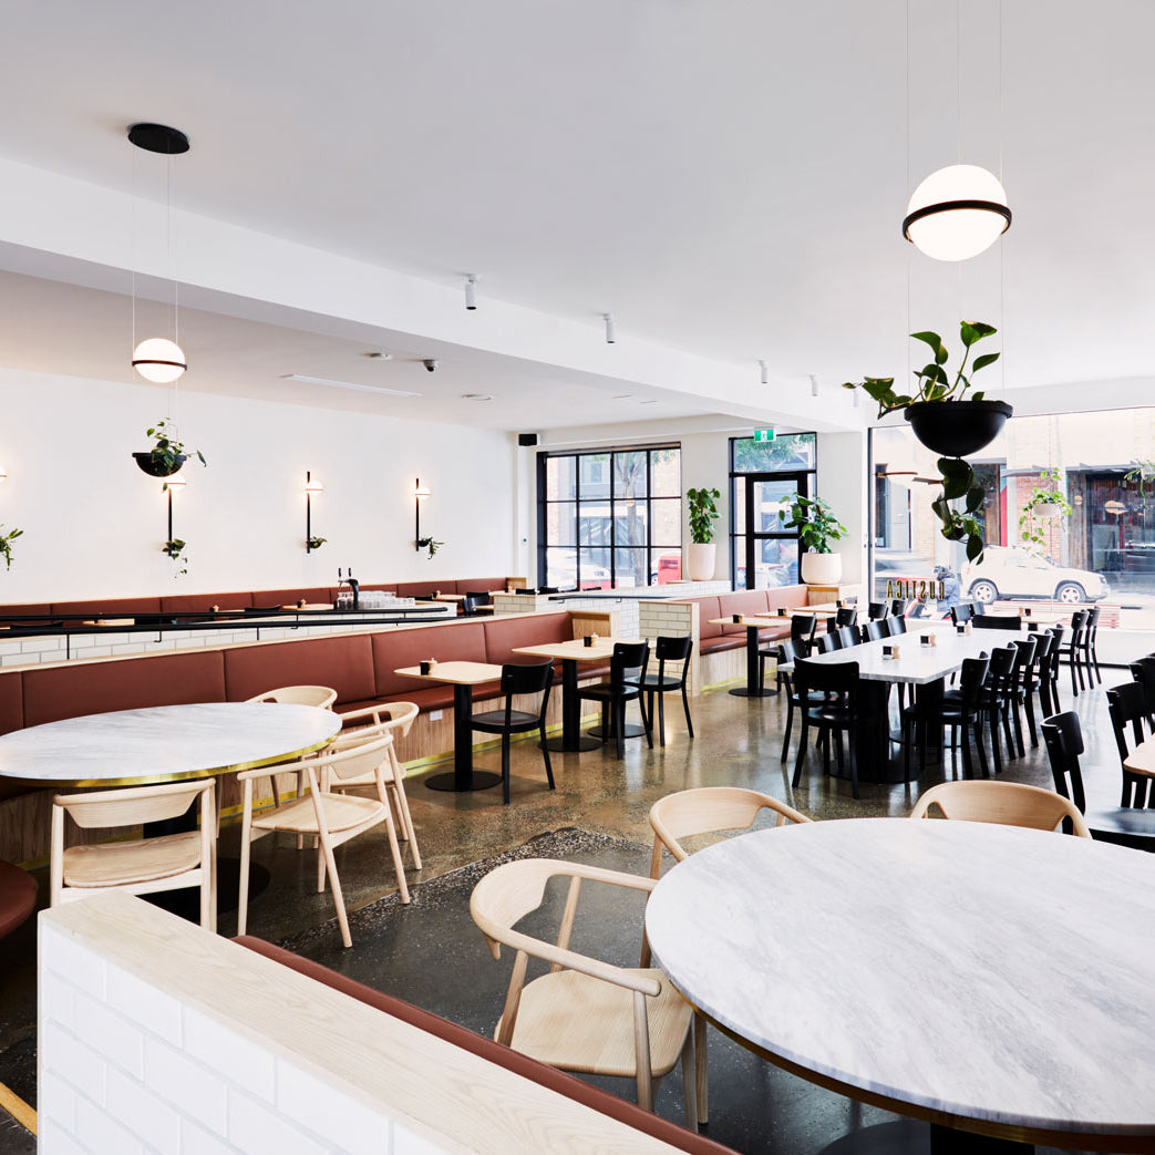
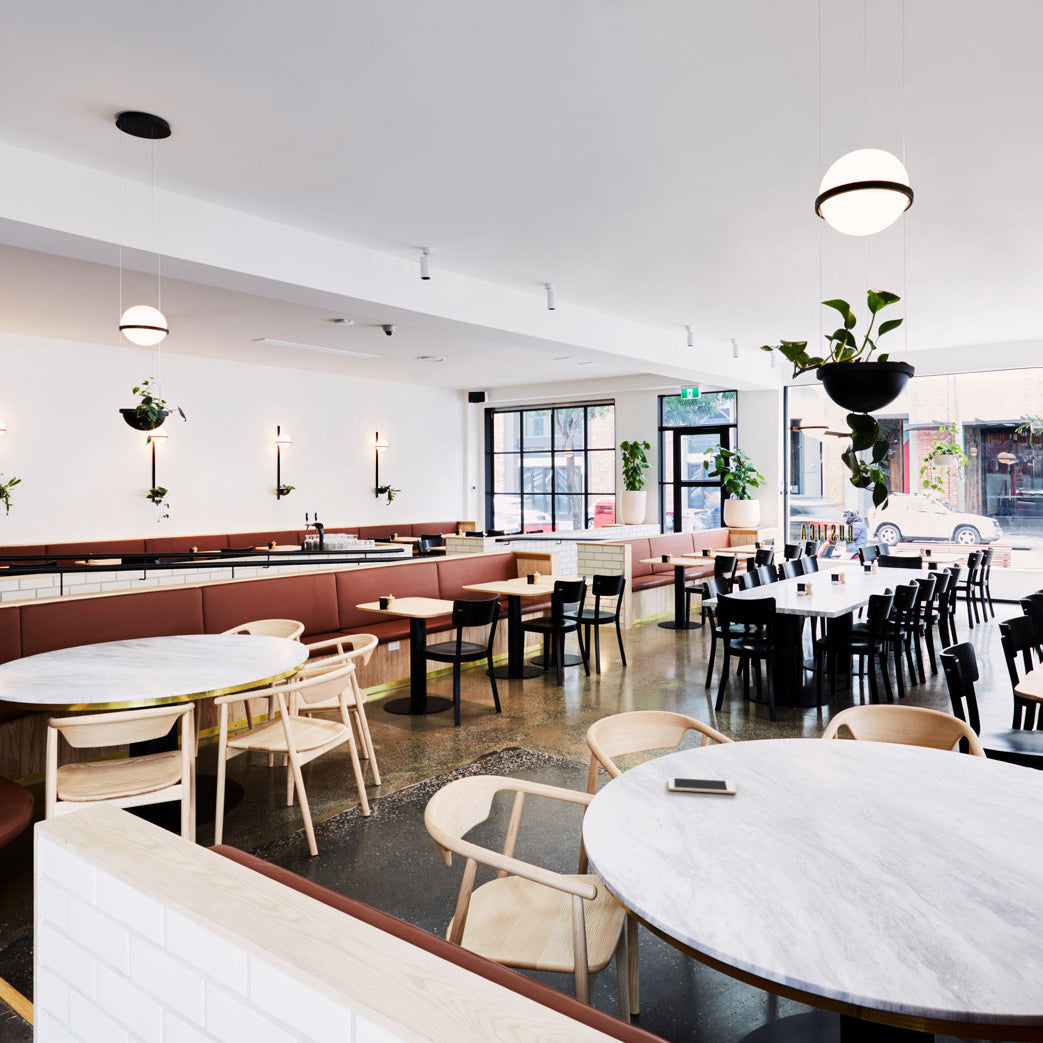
+ cell phone (701, 785)
